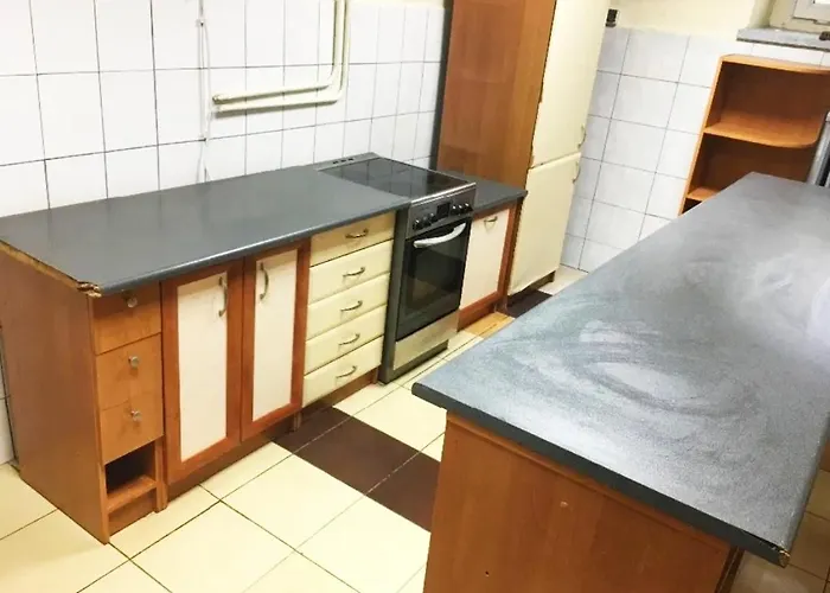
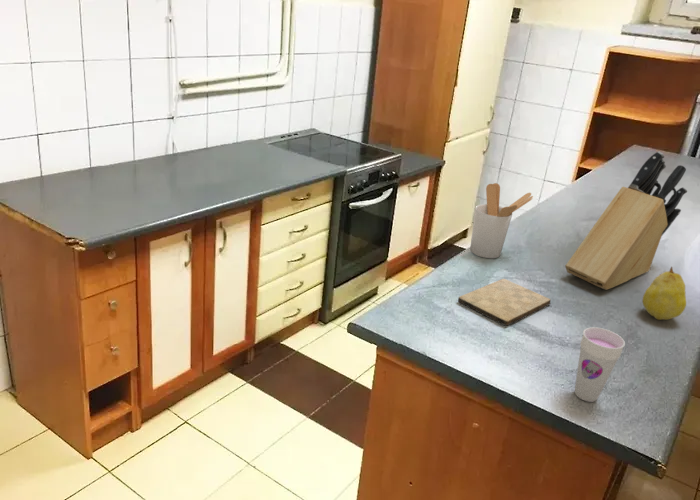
+ cup (594, 367)
+ fruit (667, 293)
+ utensil holder (501, 222)
+ knife block (632, 216)
+ cutting board (504, 300)
